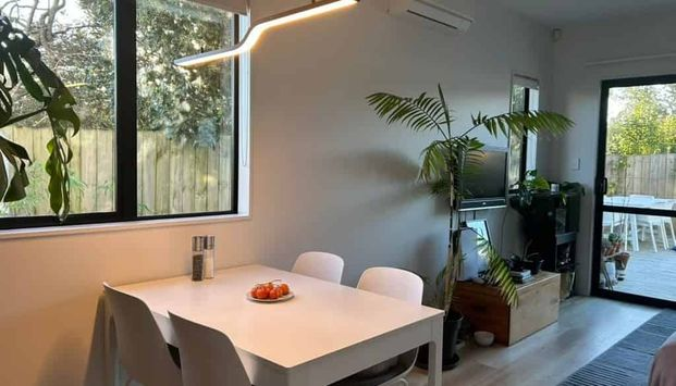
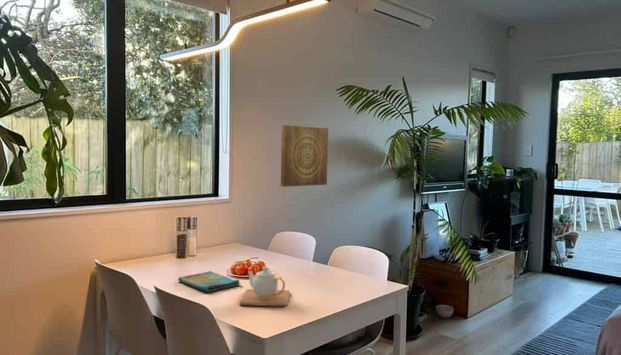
+ dish towel (208, 280)
+ wall art (305, 156)
+ teapot (265, 281)
